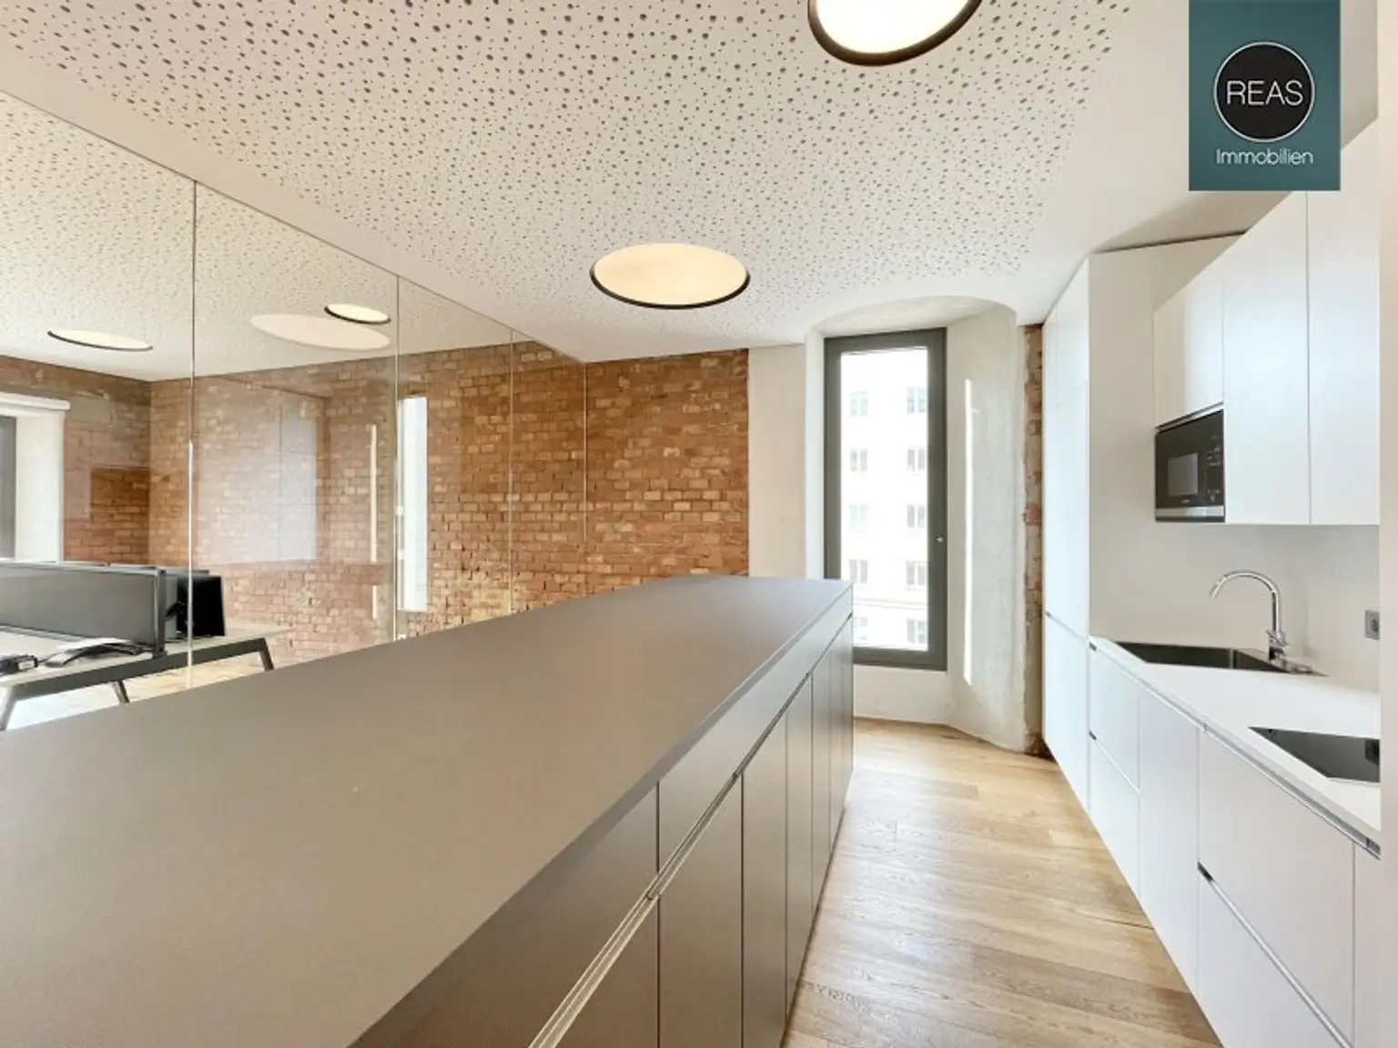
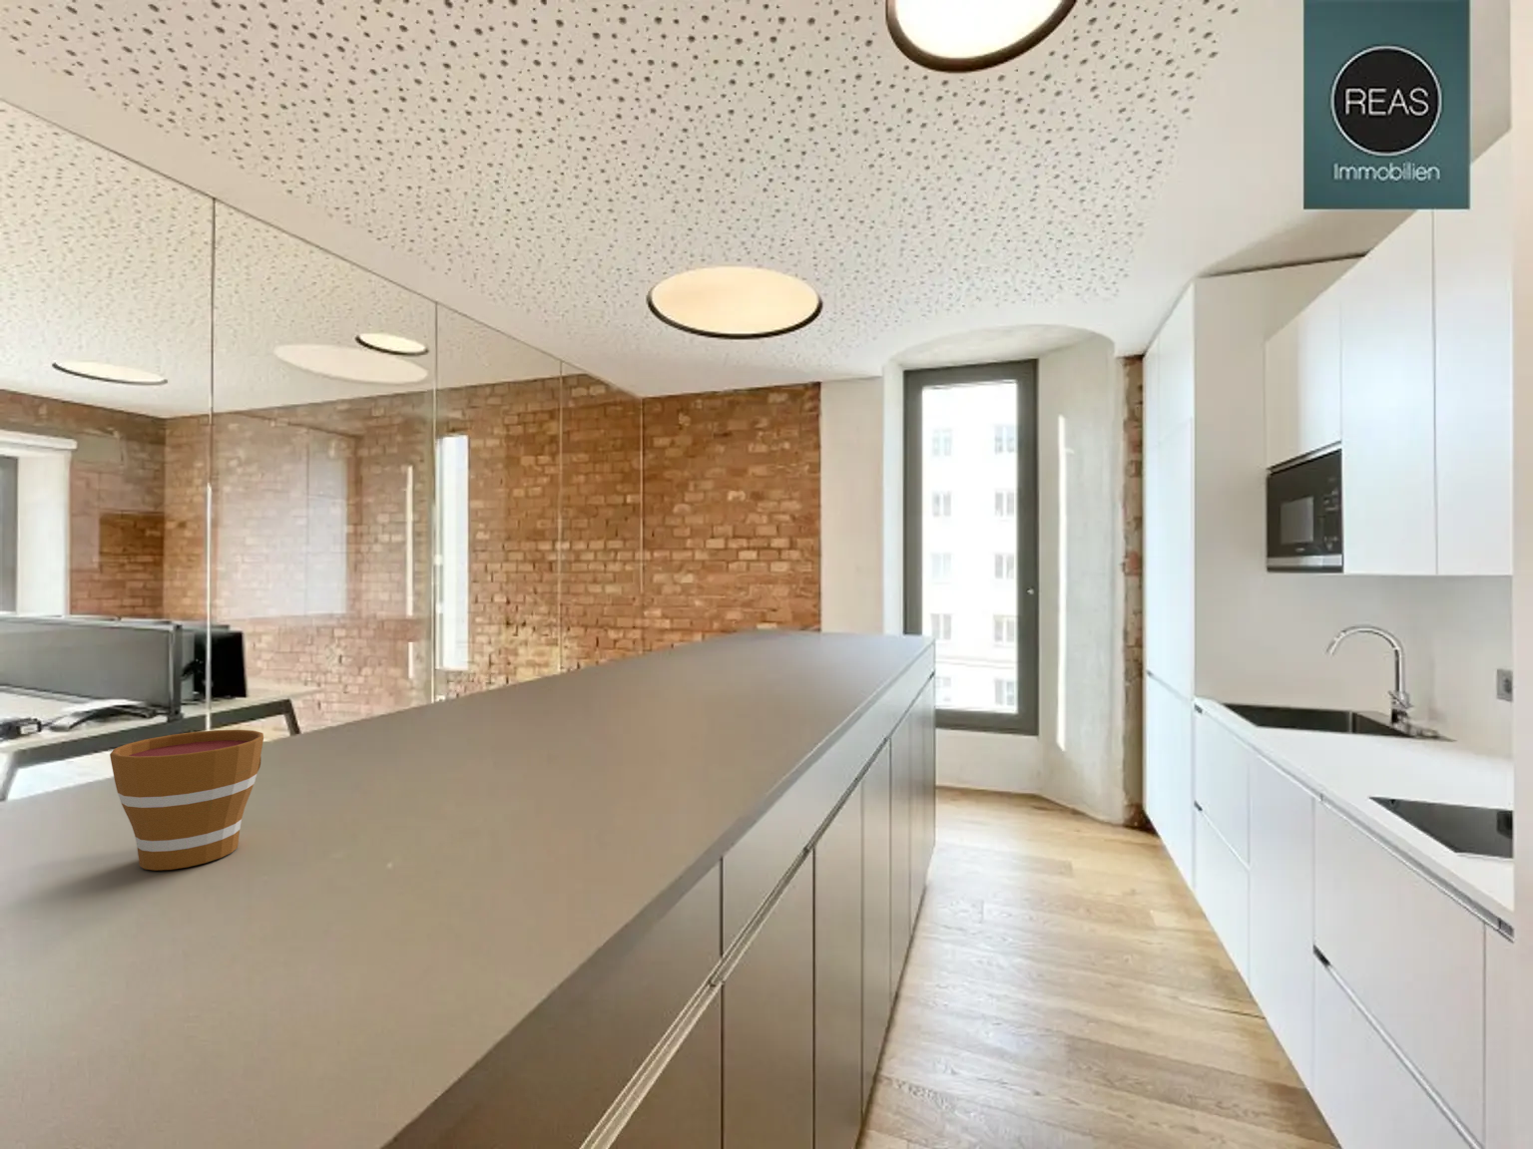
+ cup (199, 794)
